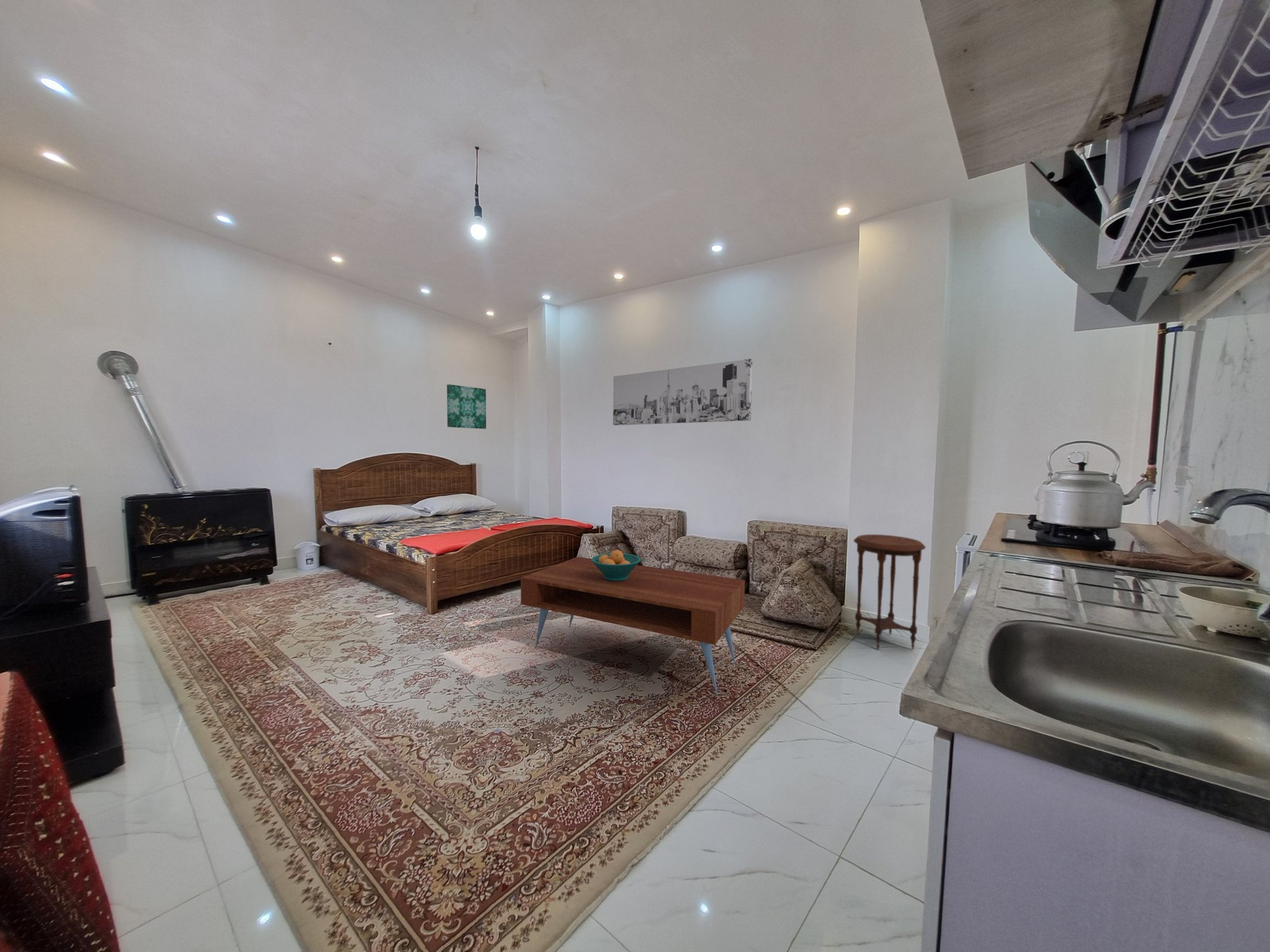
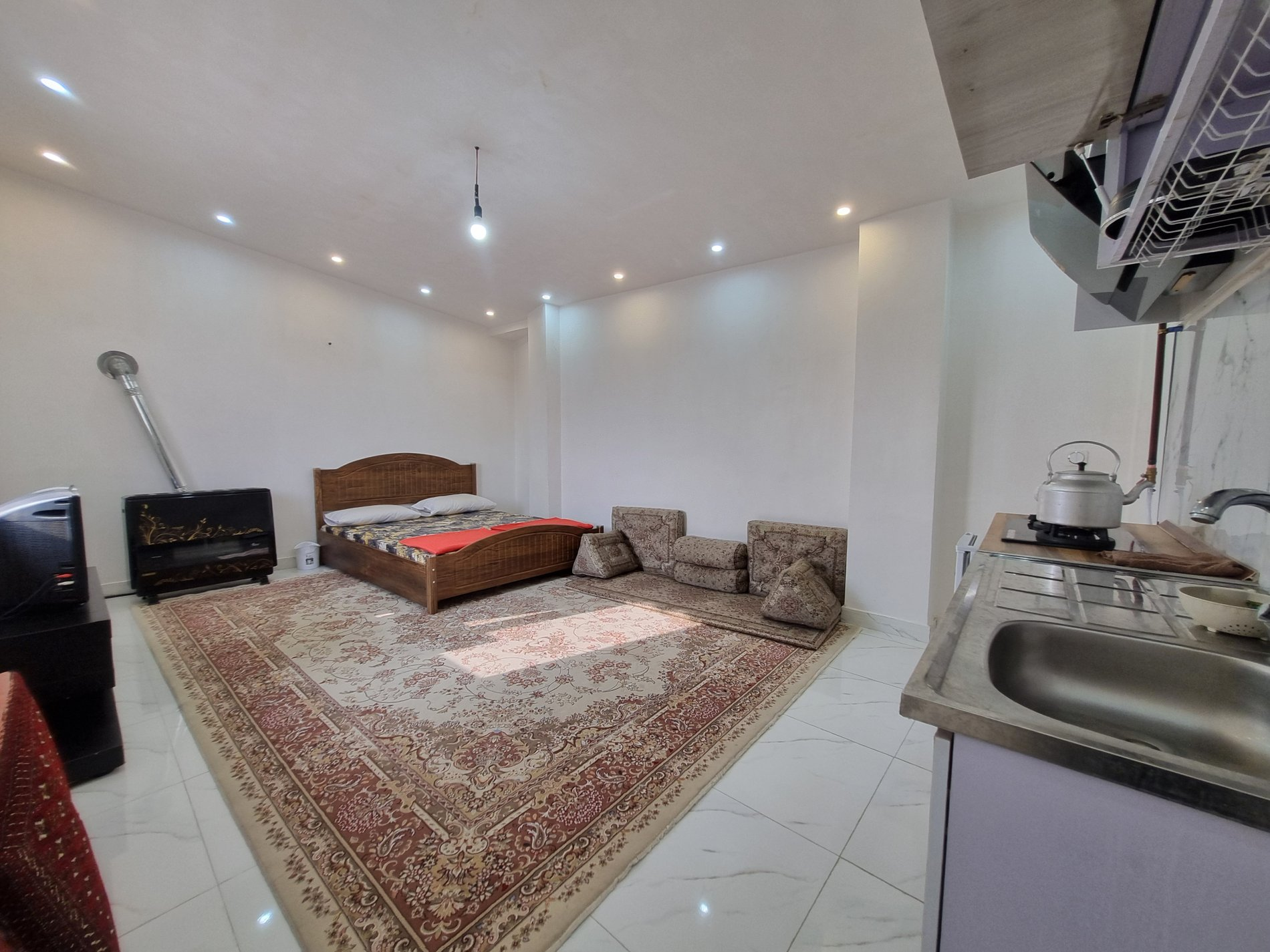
- side table (882, 589)
- fruit bowl (616, 563)
- wall art (674, 395)
- wall art (467, 407)
- coffee table (632, 617)
